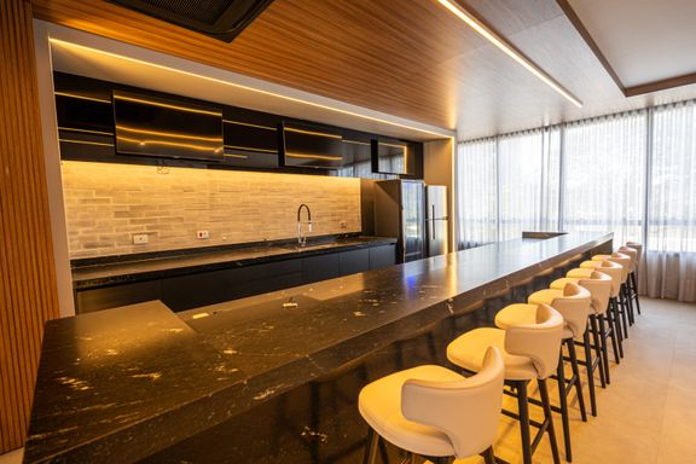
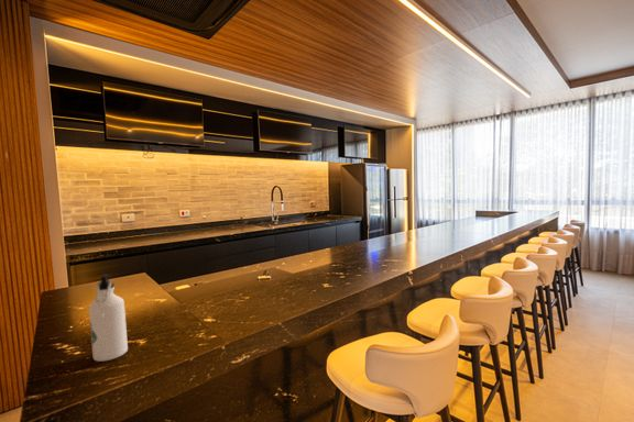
+ water bottle (106, 316)
